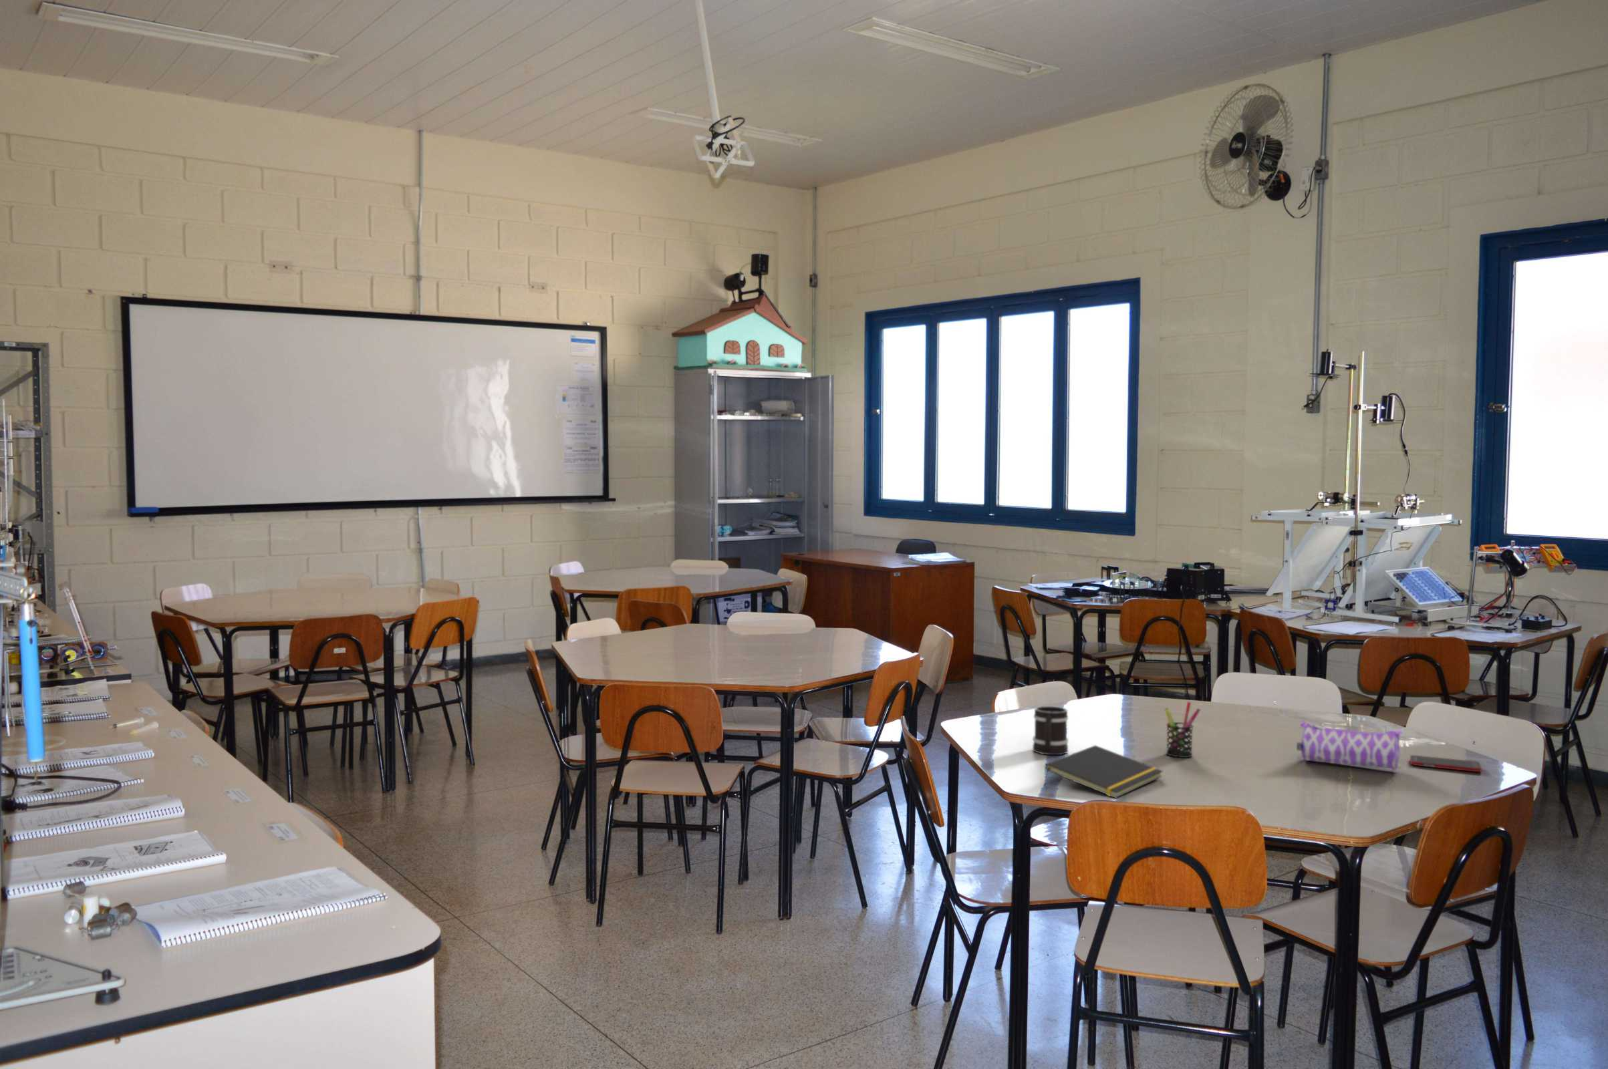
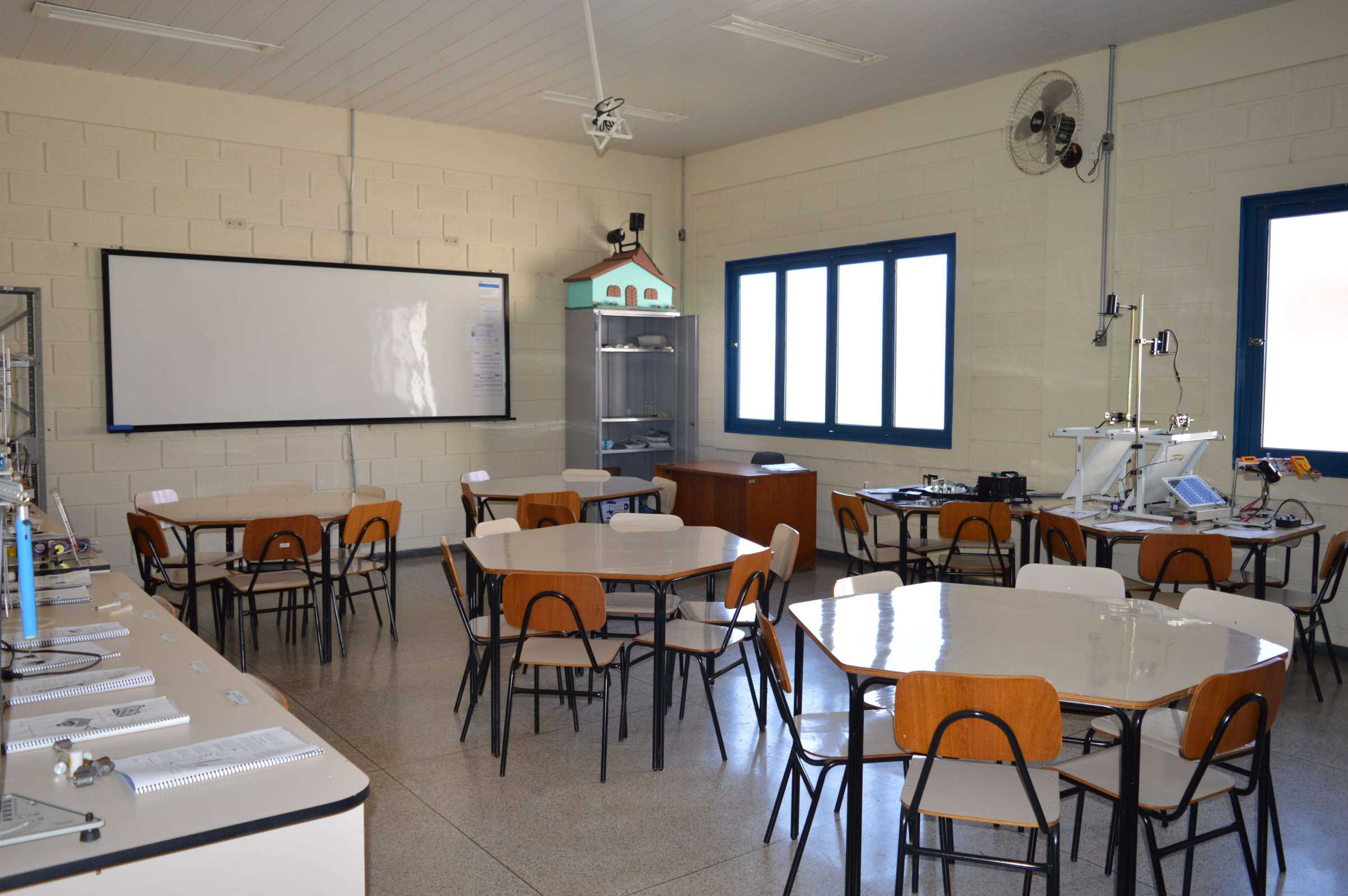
- notepad (1105, 770)
- cell phone (1445, 764)
- pen holder (1179, 728)
- mug (1050, 731)
- pencil case (1349, 744)
